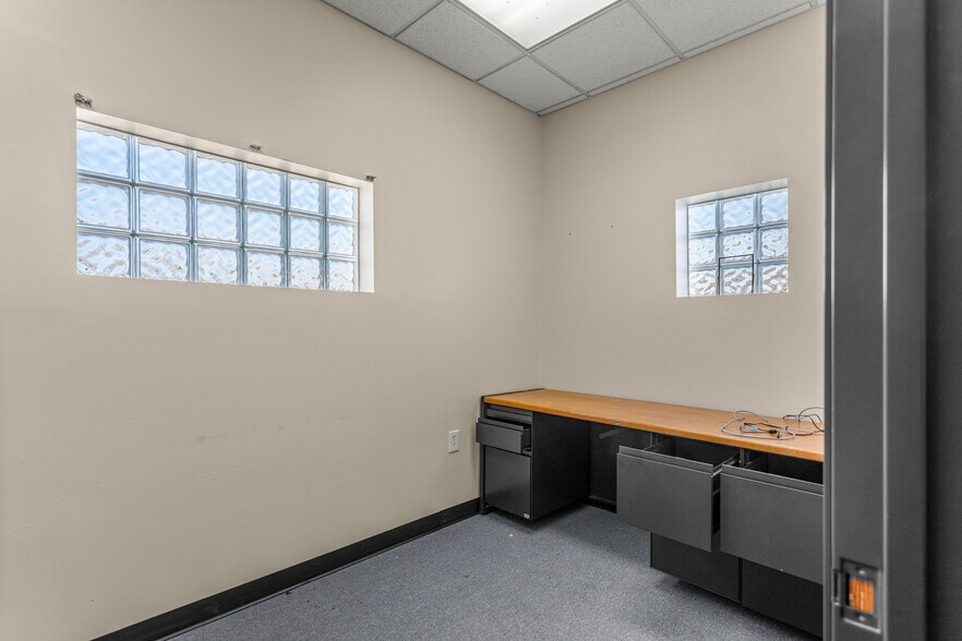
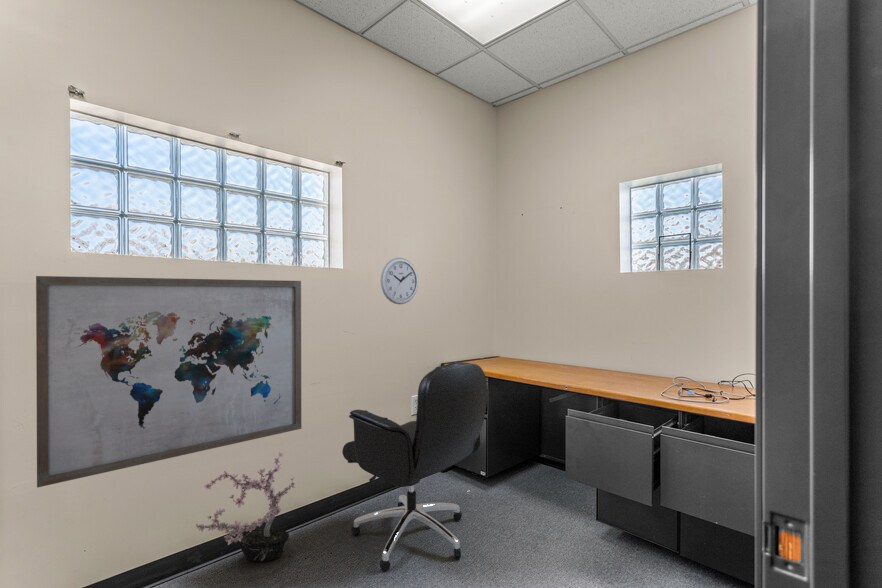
+ office chair (417, 448)
+ wall art (191, 365)
+ wall clock (400, 281)
+ potted plant (239, 507)
